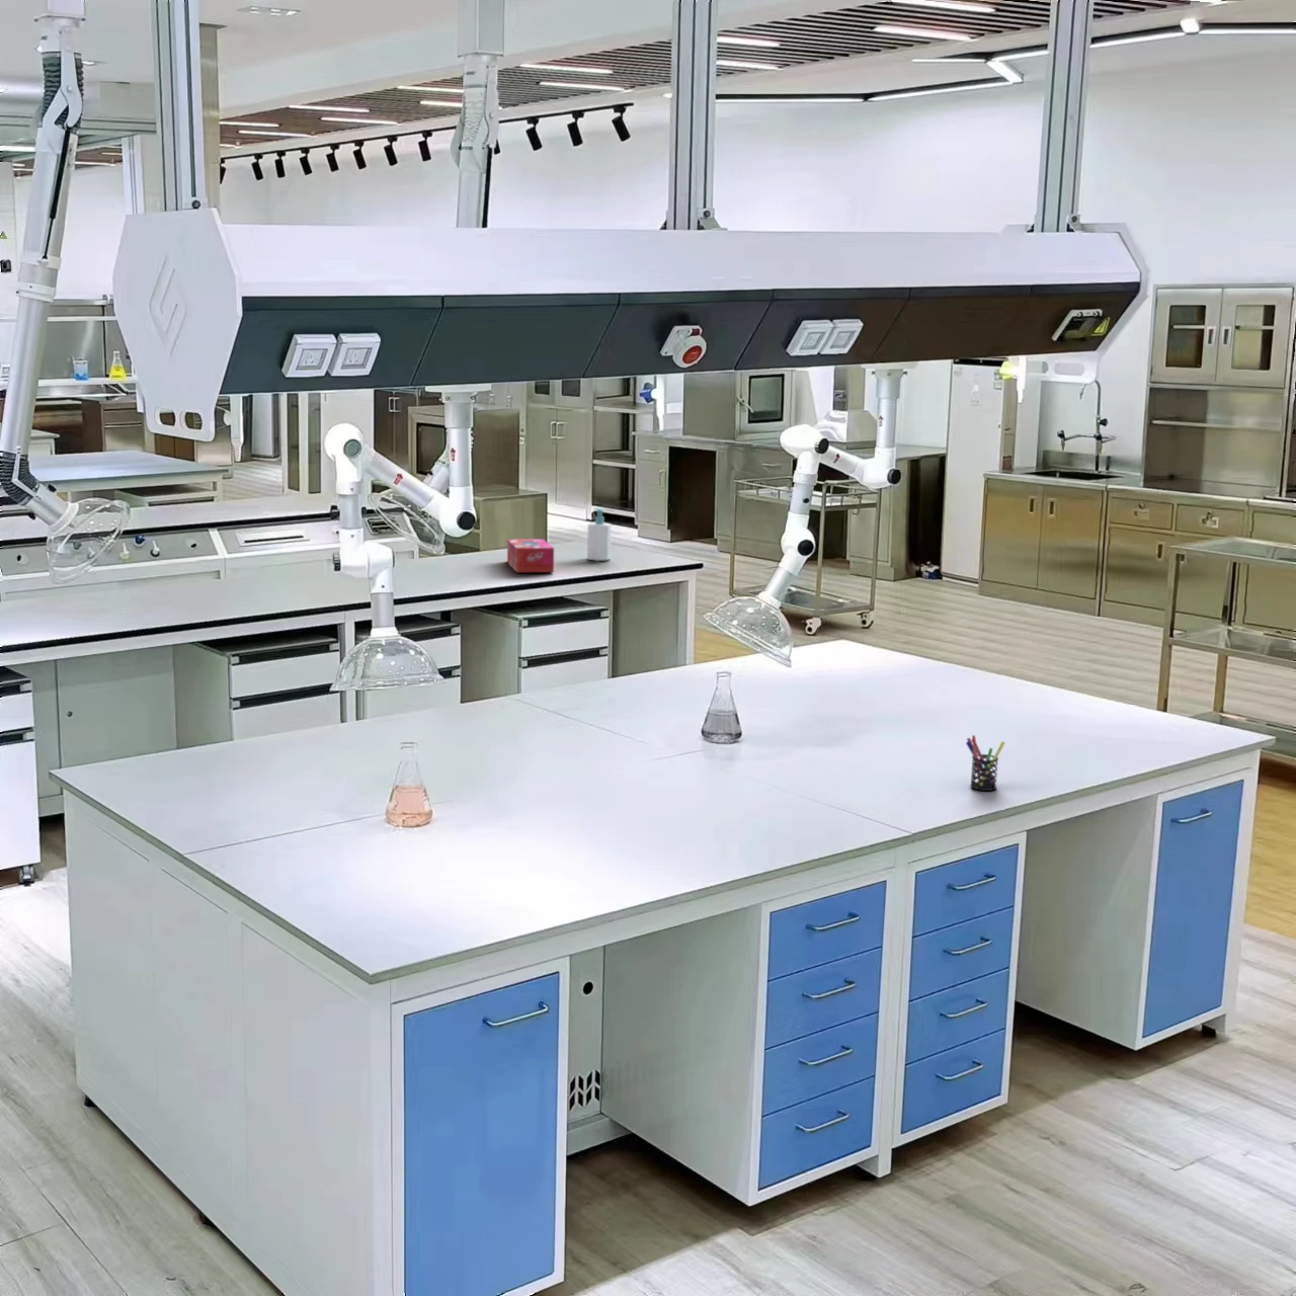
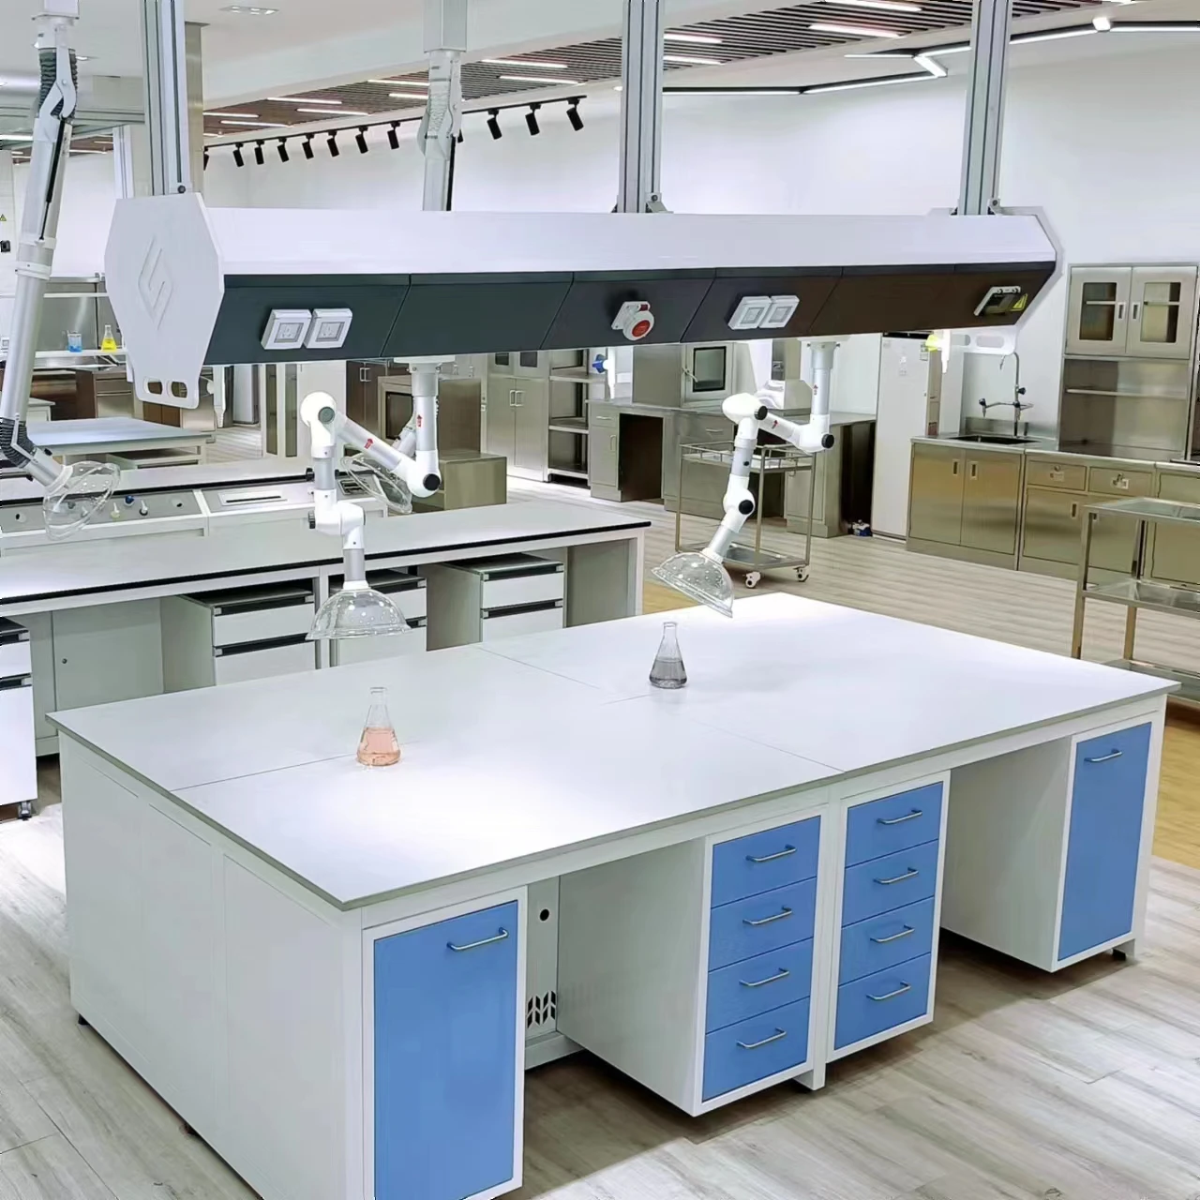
- soap bottle (598, 534)
- pen holder (984, 762)
- tissue box (529, 555)
